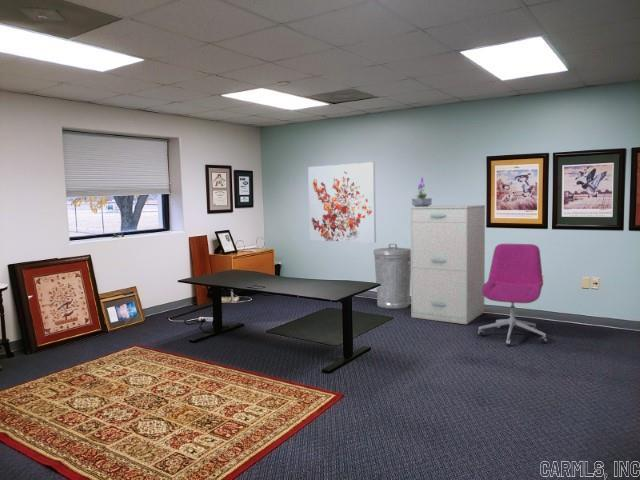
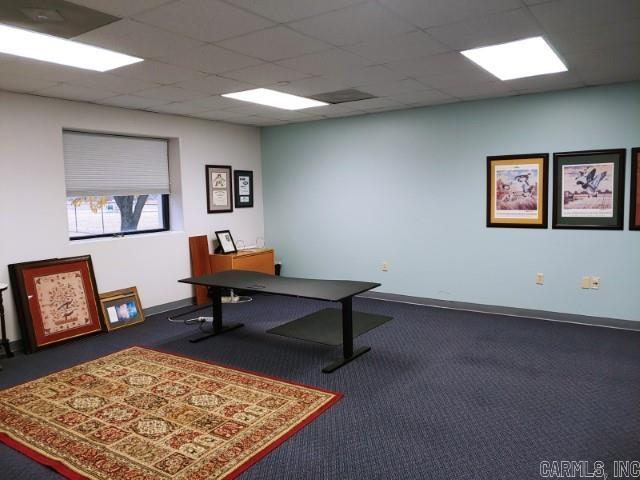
- office chair (512, 291)
- filing cabinet (448, 260)
- trash can (393, 274)
- potted plant (421, 190)
- wall art (340, 203)
